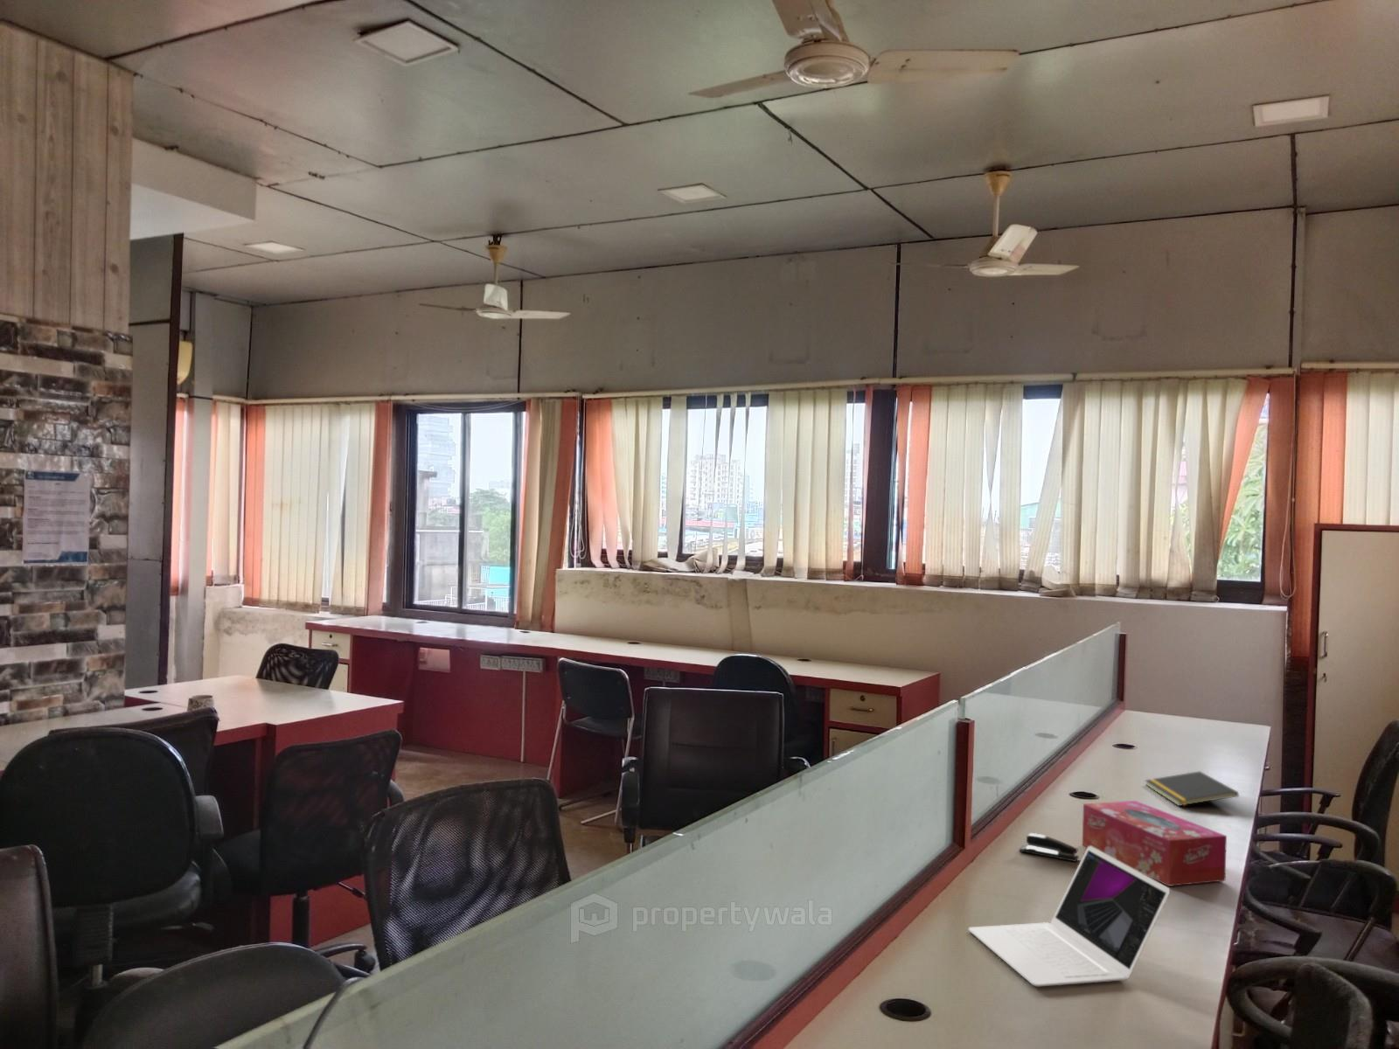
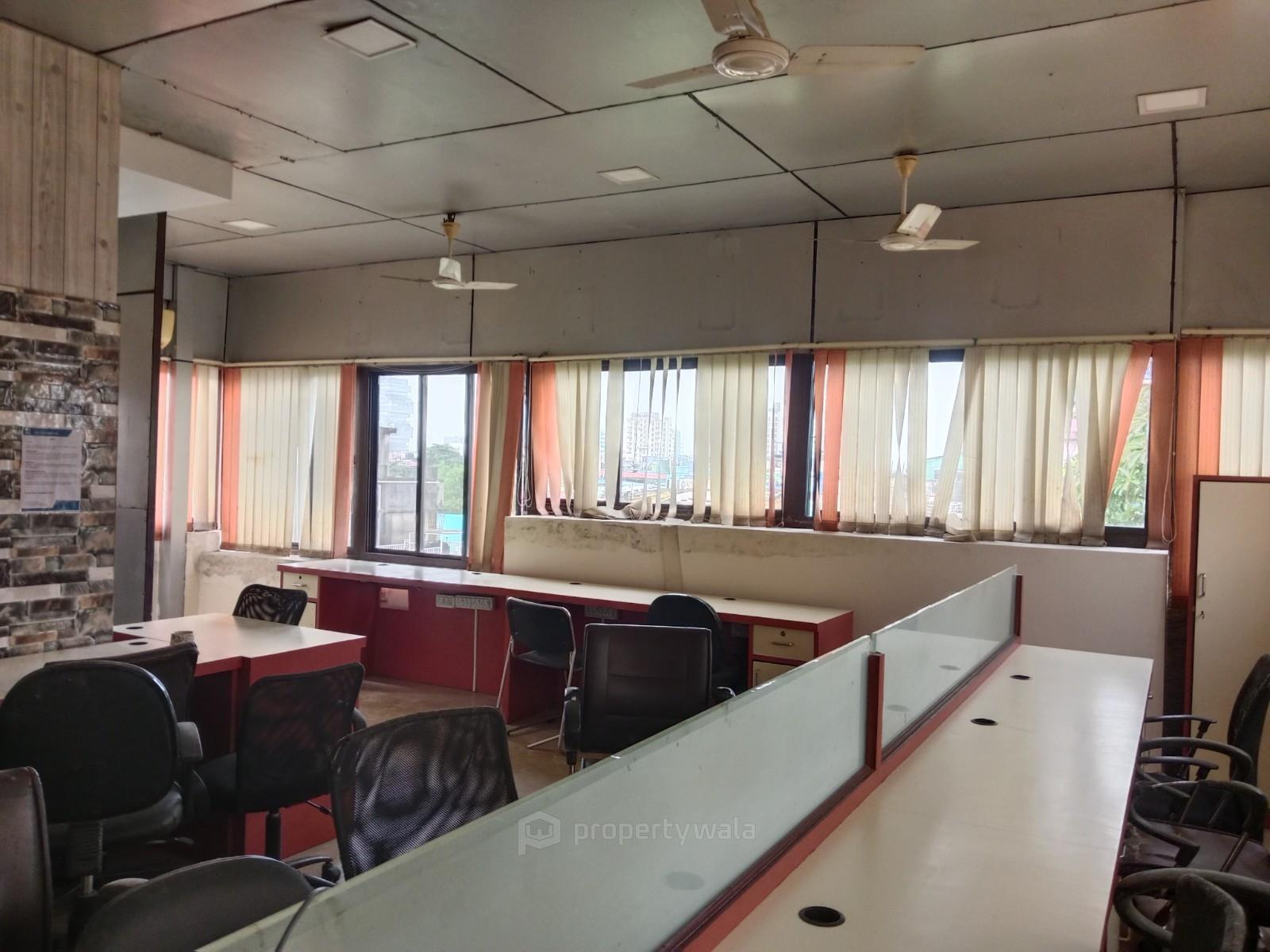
- stapler (1049, 845)
- laptop (1064, 906)
- tissue box (1151, 840)
- notepad (1190, 788)
